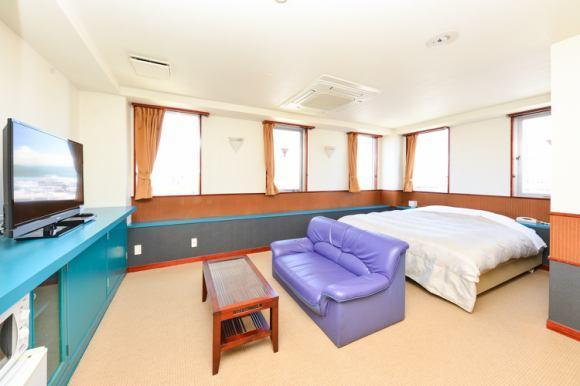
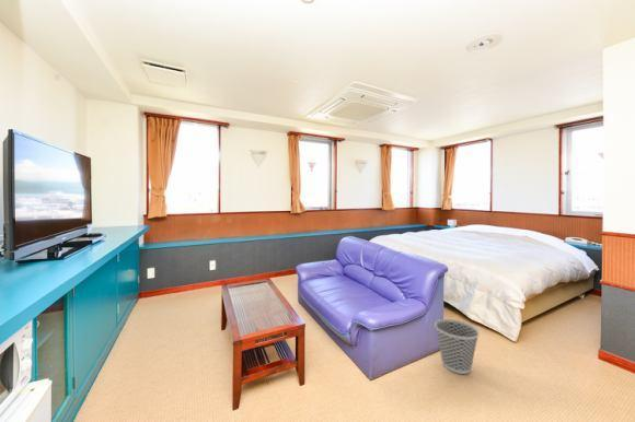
+ wastebasket (455, 345)
